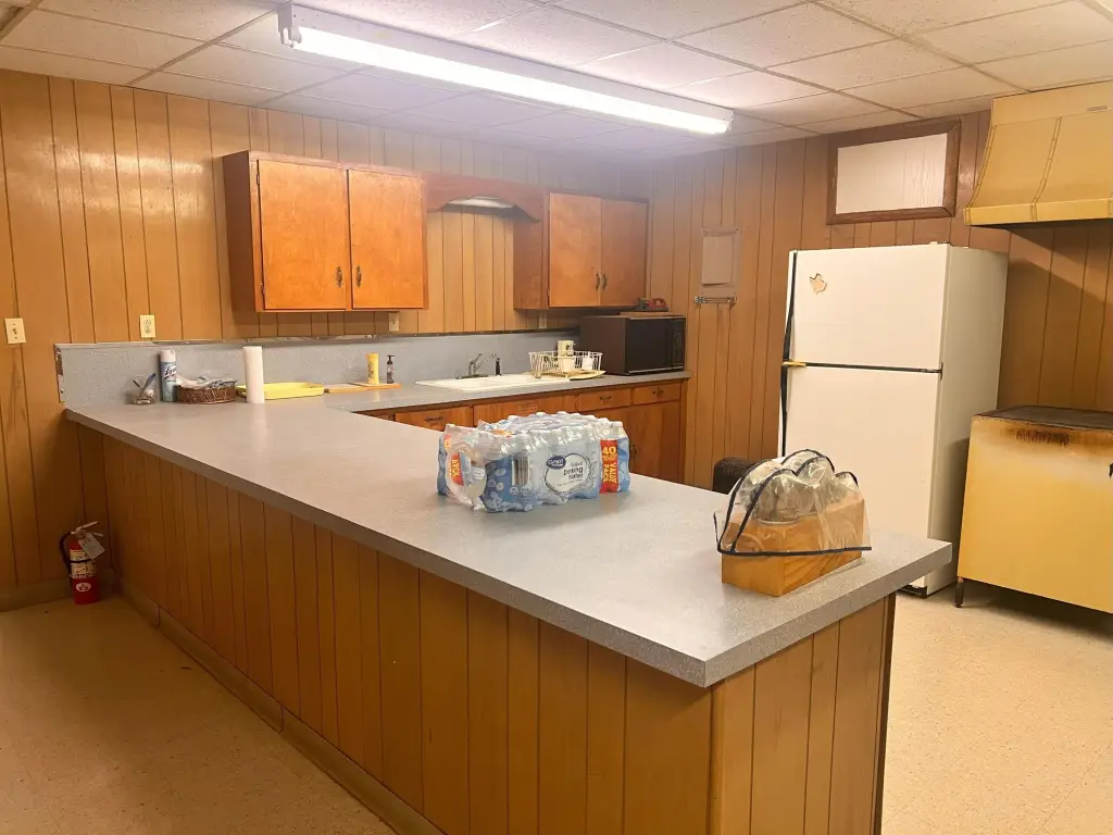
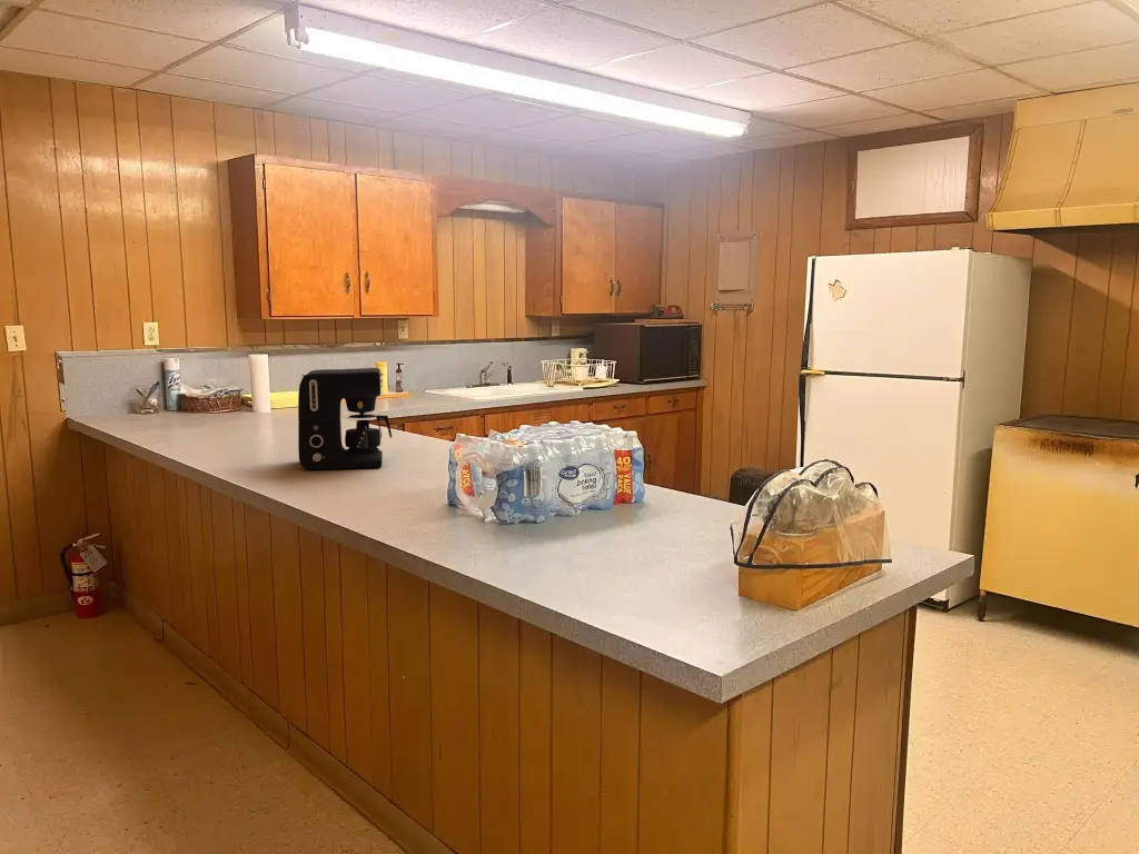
+ coffee maker (348, 417)
